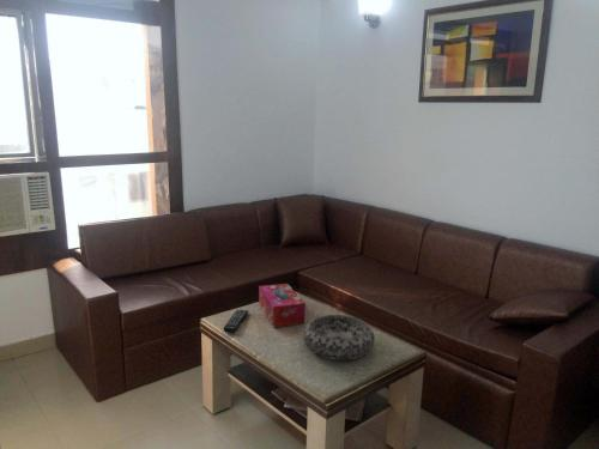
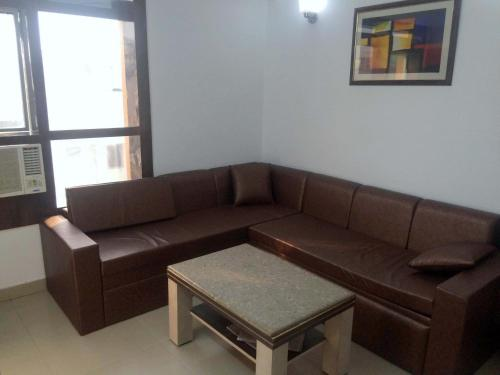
- tissue box (280, 303)
- remote control (236, 320)
- decorative bowl (338, 336)
